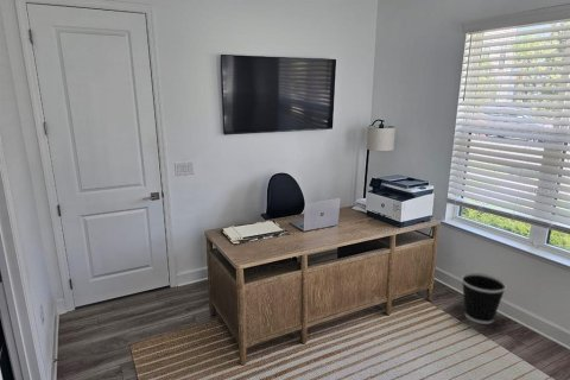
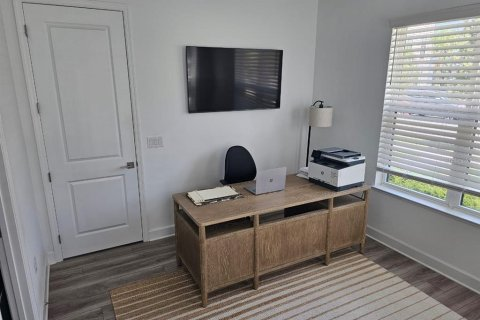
- wastebasket (481, 299)
